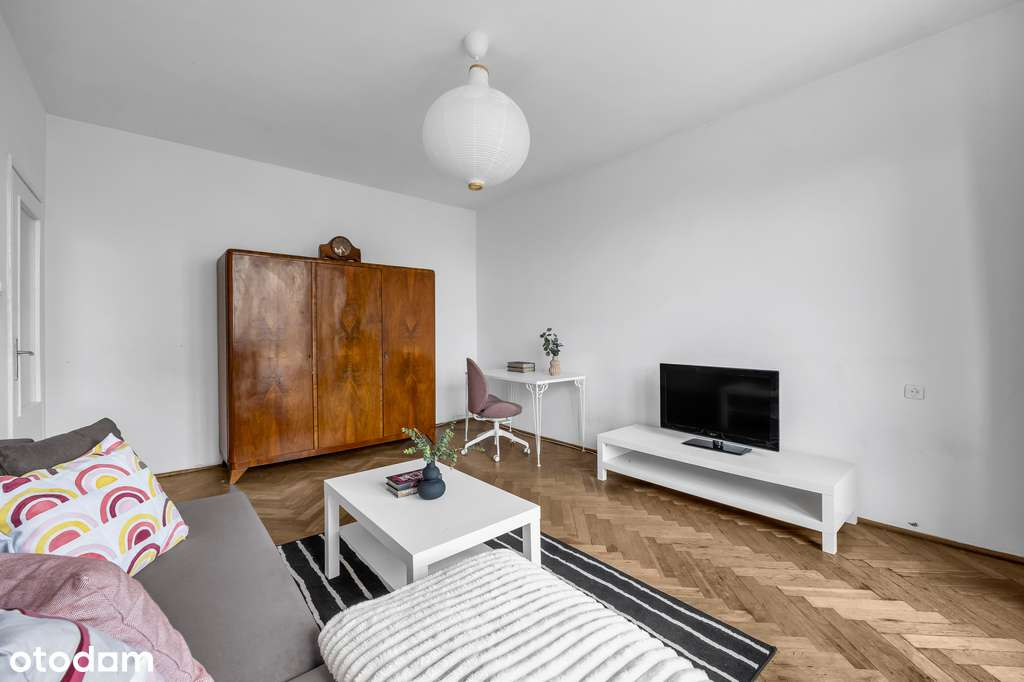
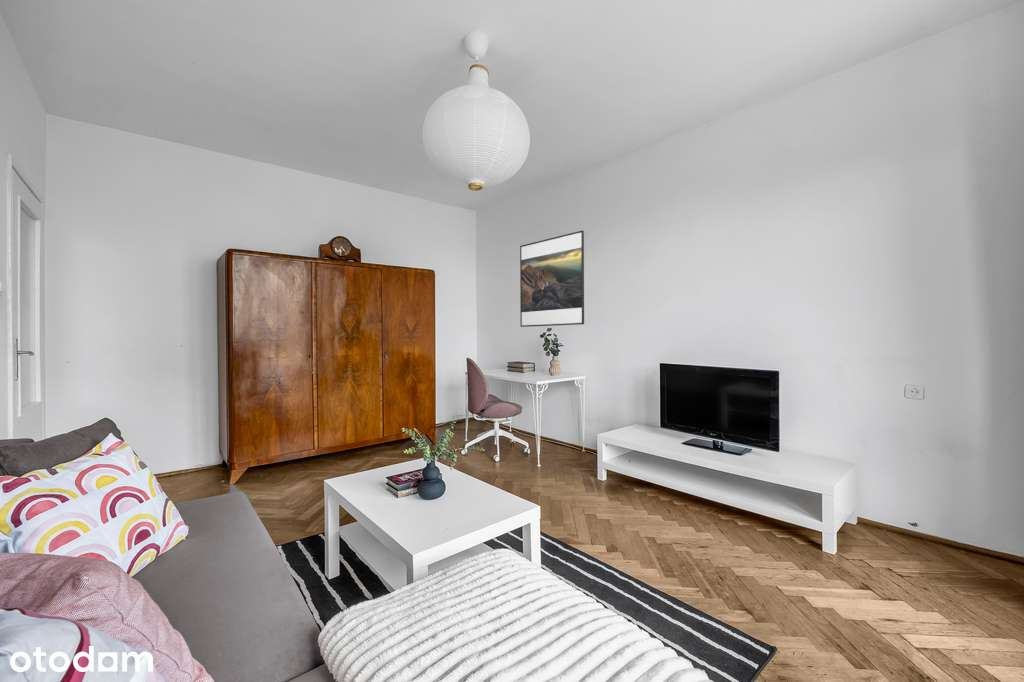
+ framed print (549, 282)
